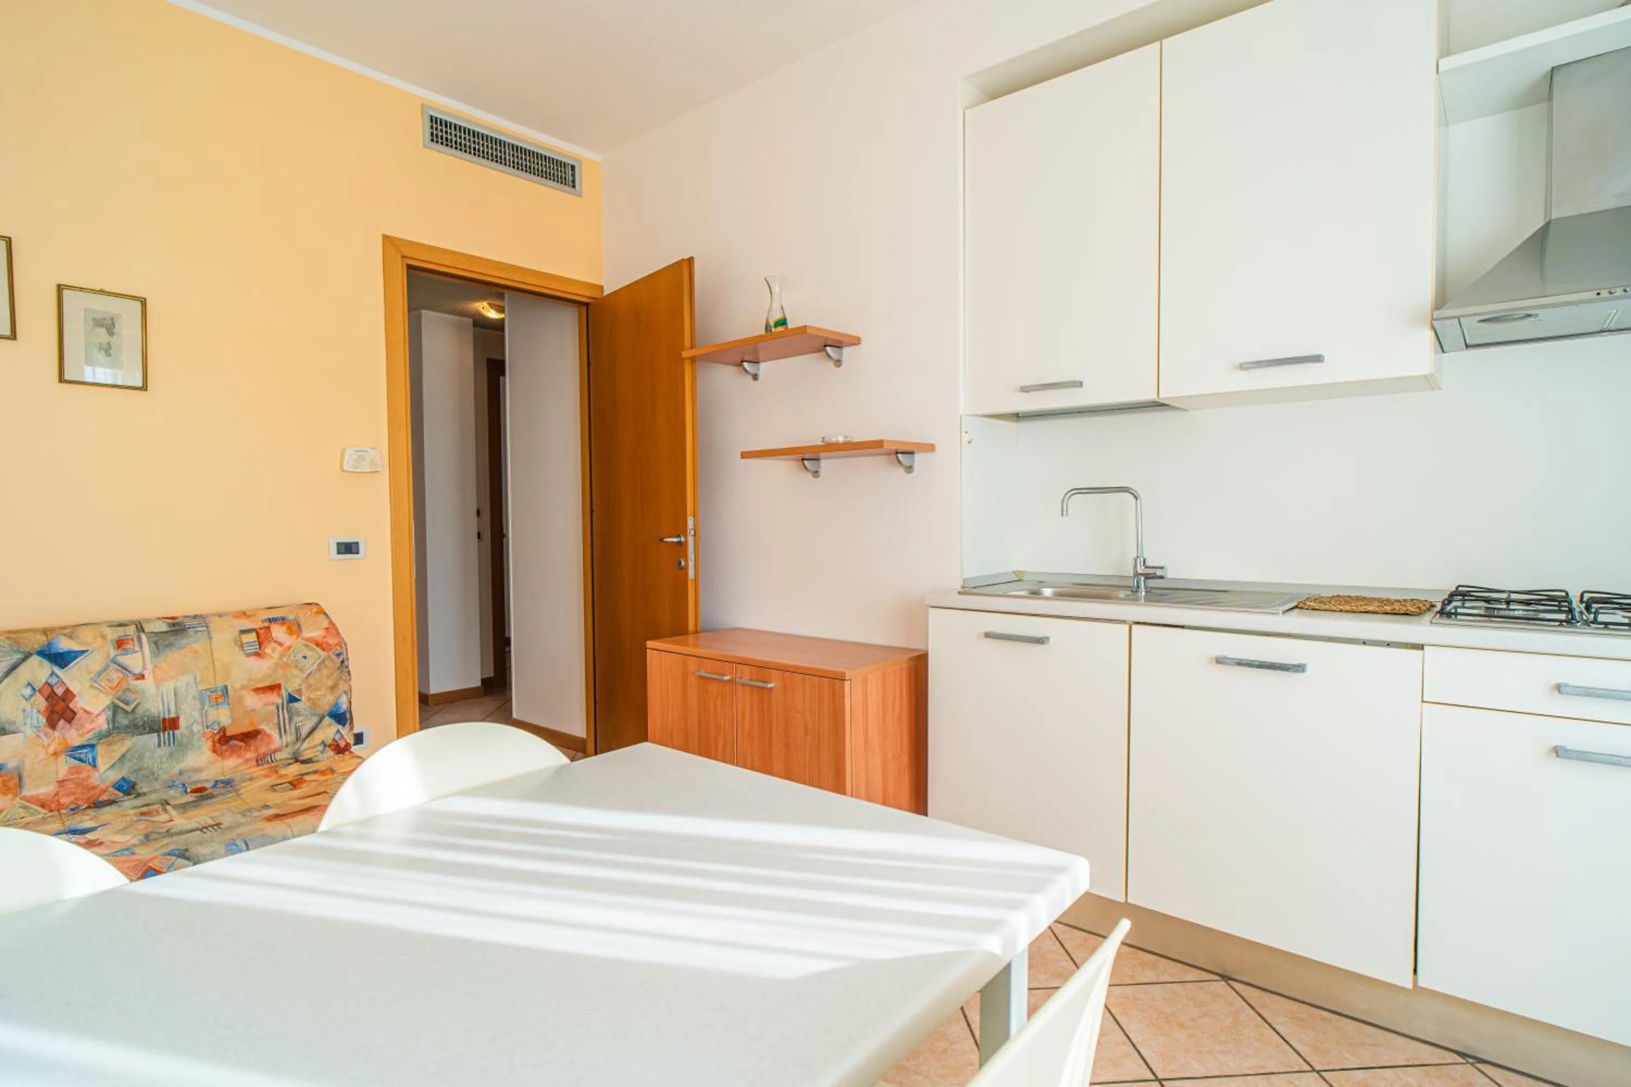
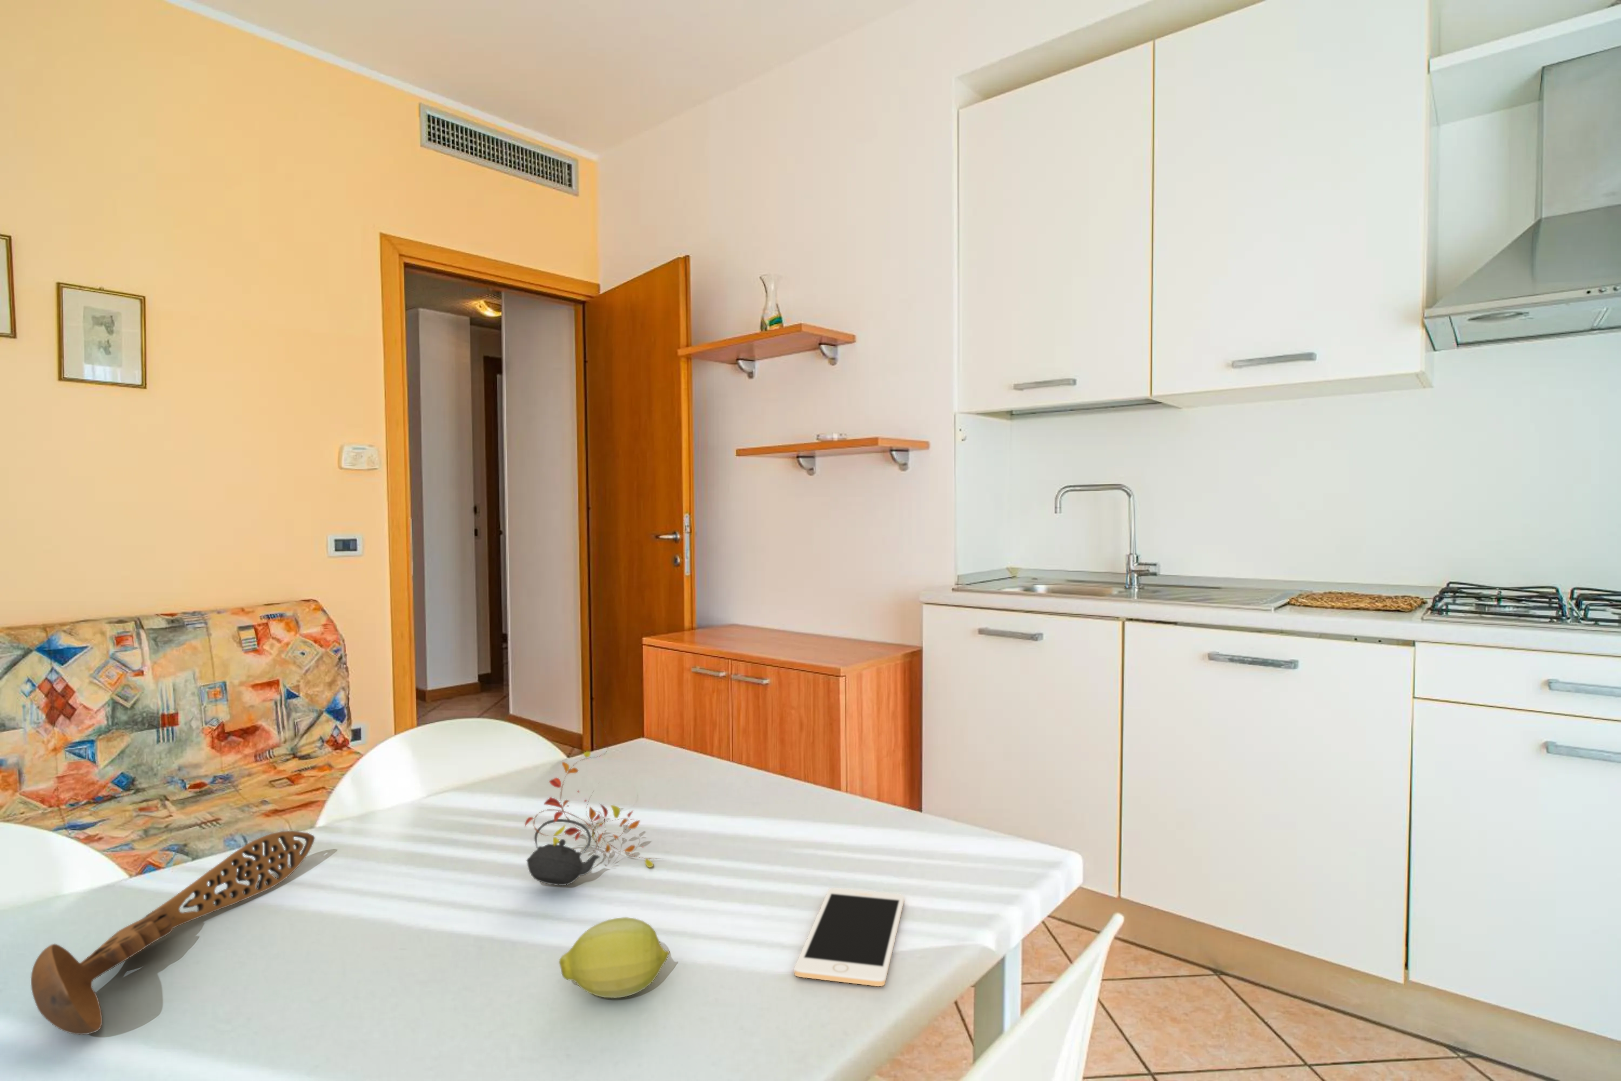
+ fruit (614, 958)
+ cell phone (854, 931)
+ teapot (598, 783)
+ wooden spoon (211, 910)
